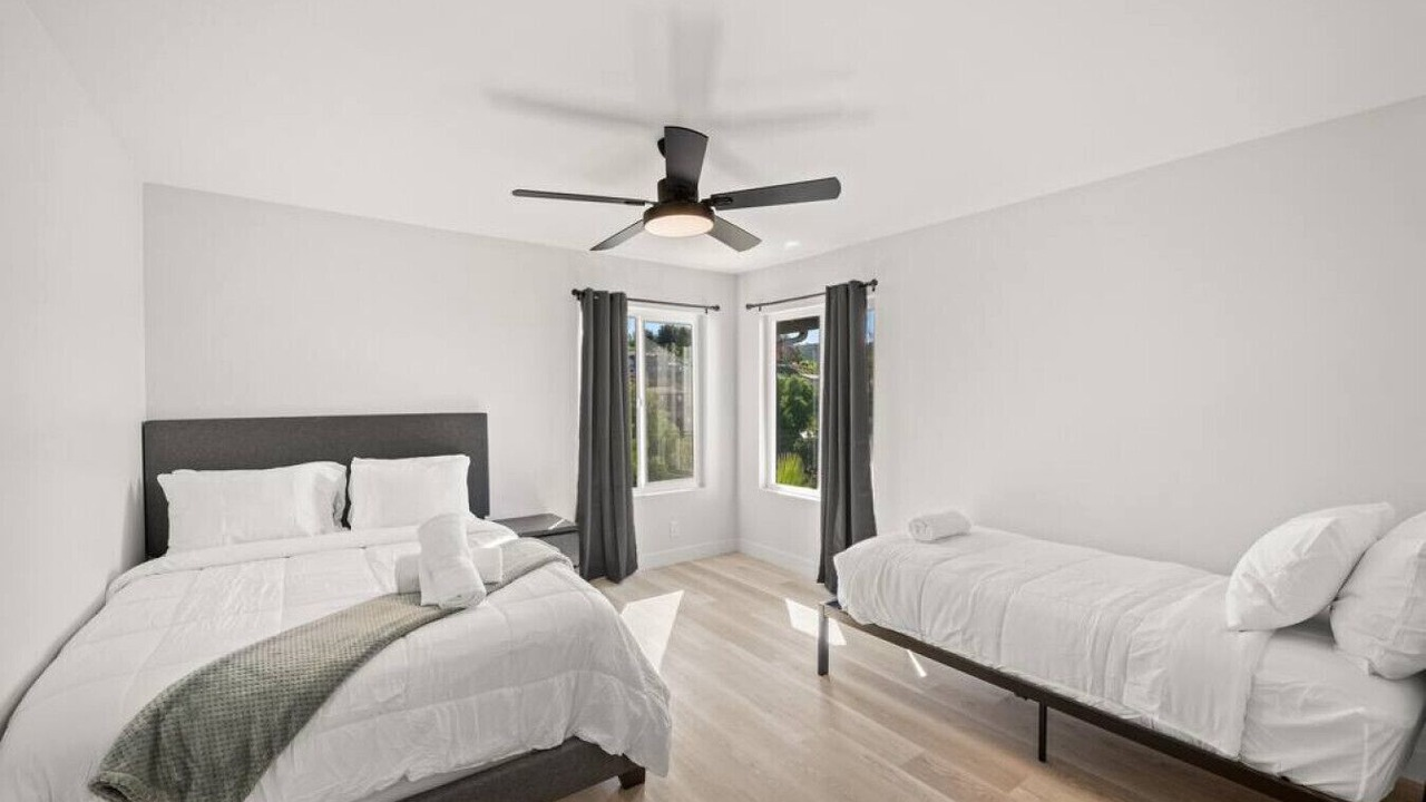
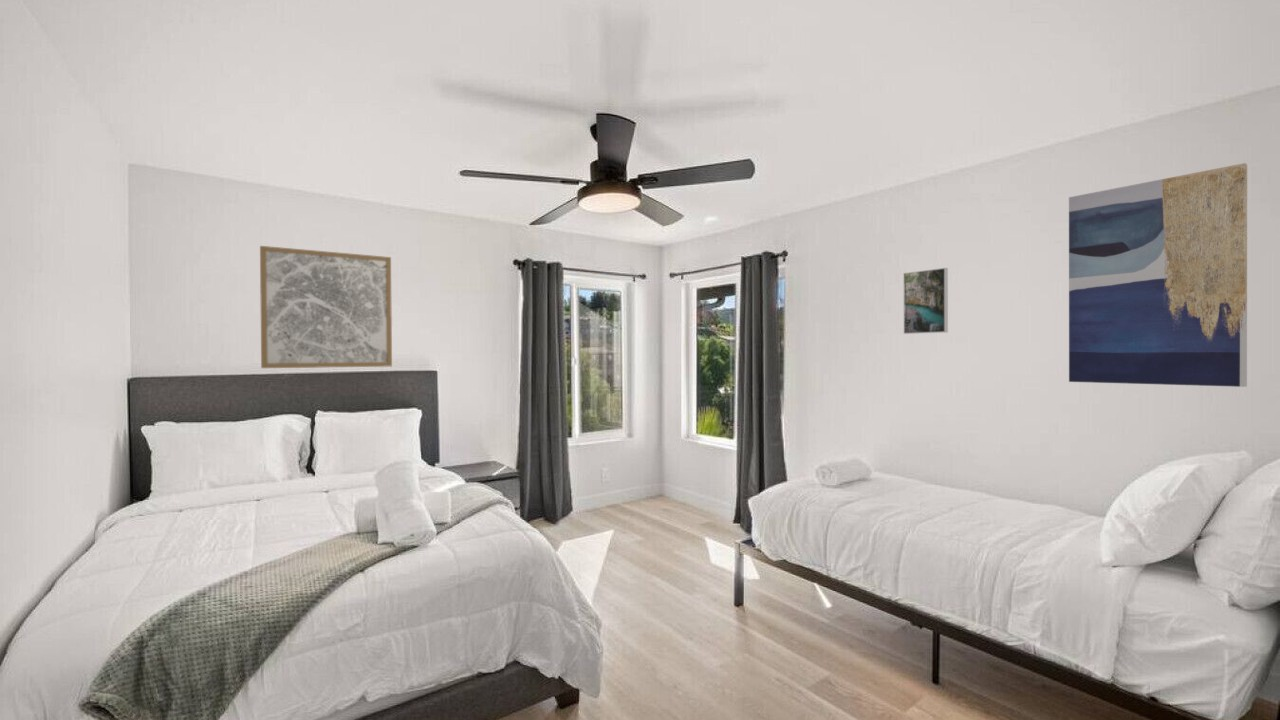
+ wall art (1149, 283)
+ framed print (925, 301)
+ wall art (329, 309)
